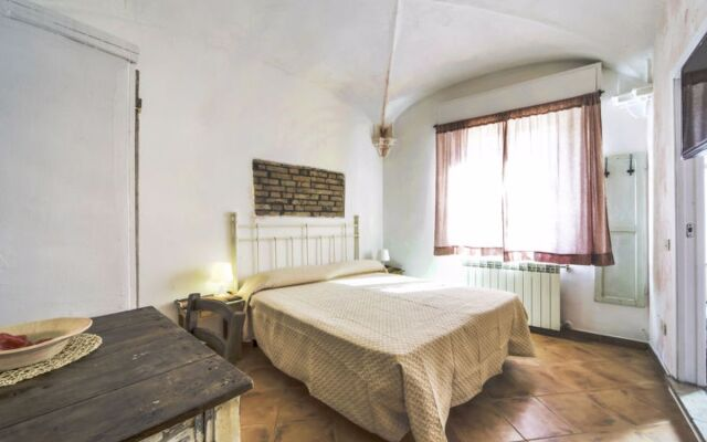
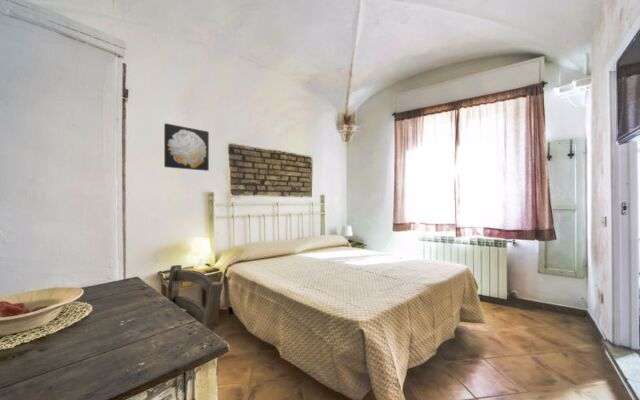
+ wall art (187, 148)
